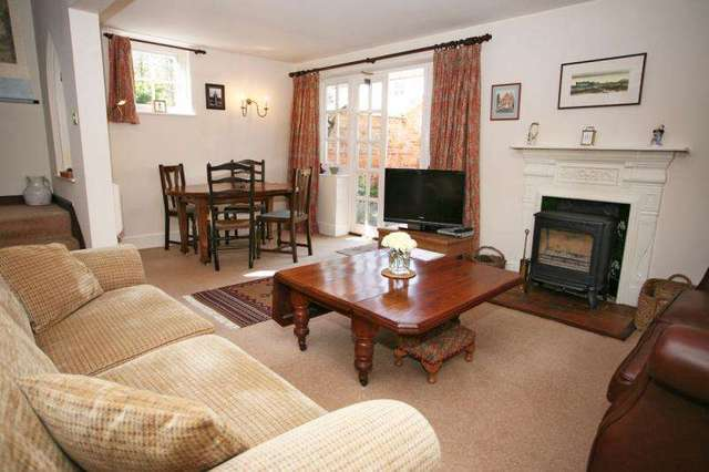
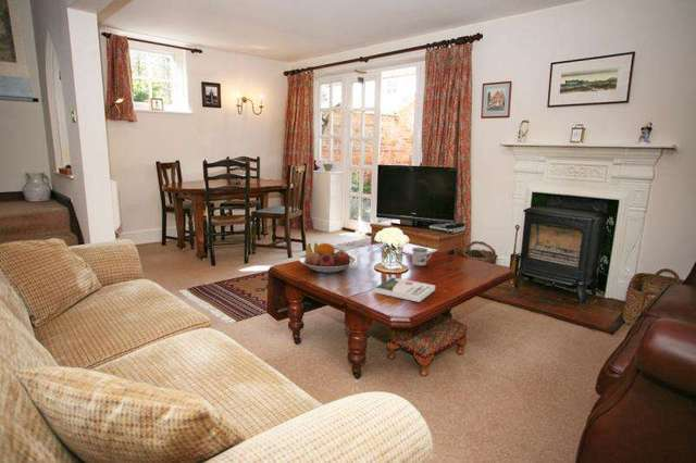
+ mug (421, 255)
+ book (405, 288)
+ fruit bowl (327, 256)
